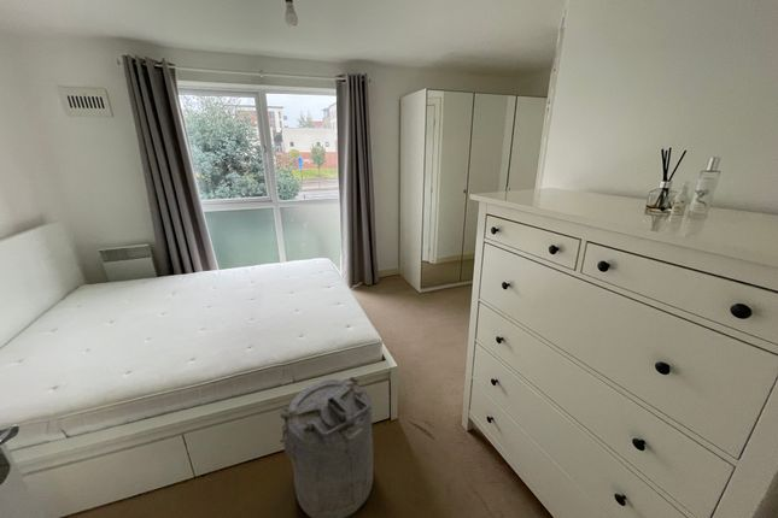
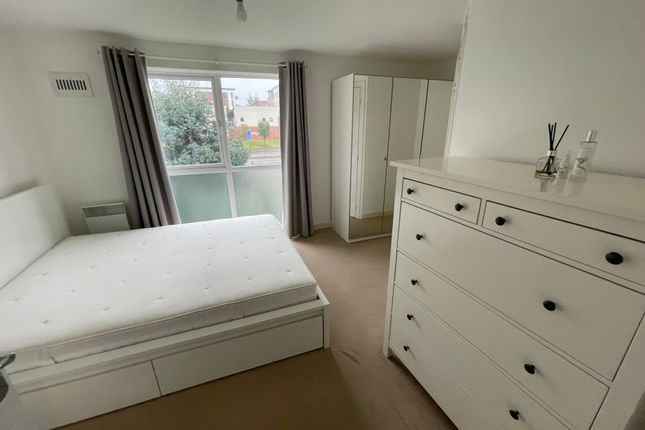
- laundry hamper (328, 440)
